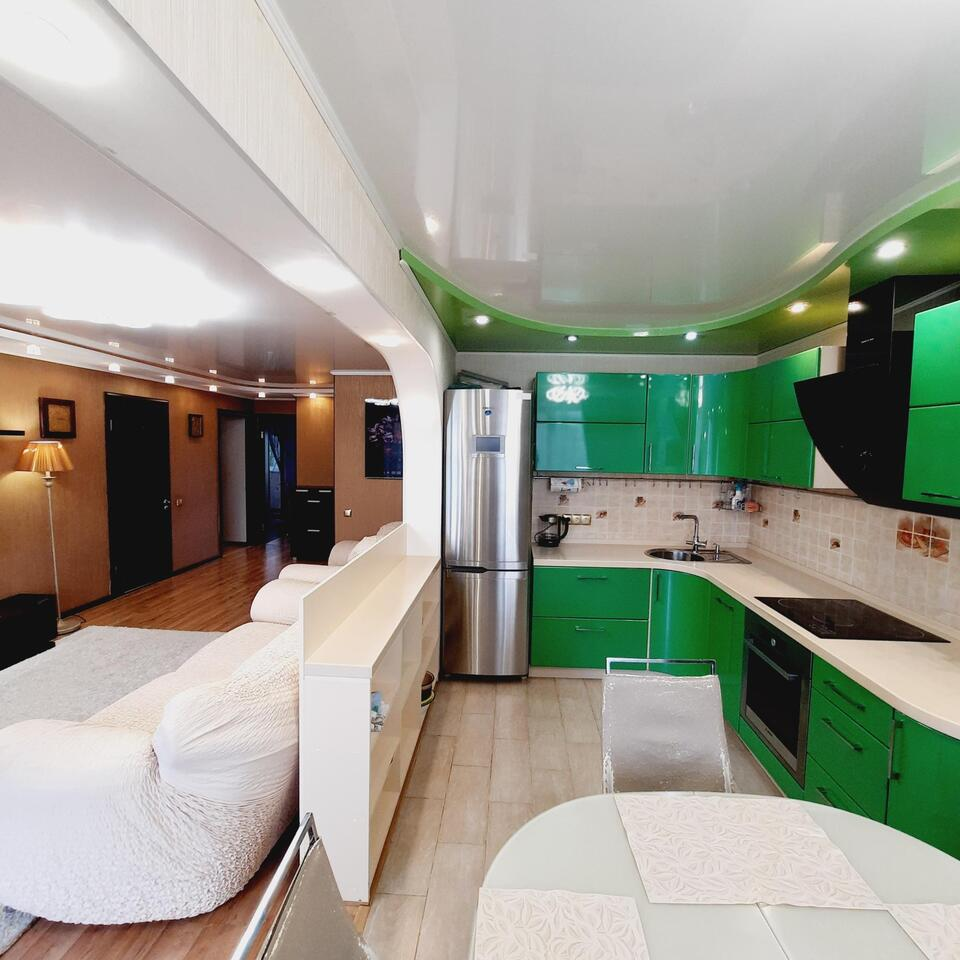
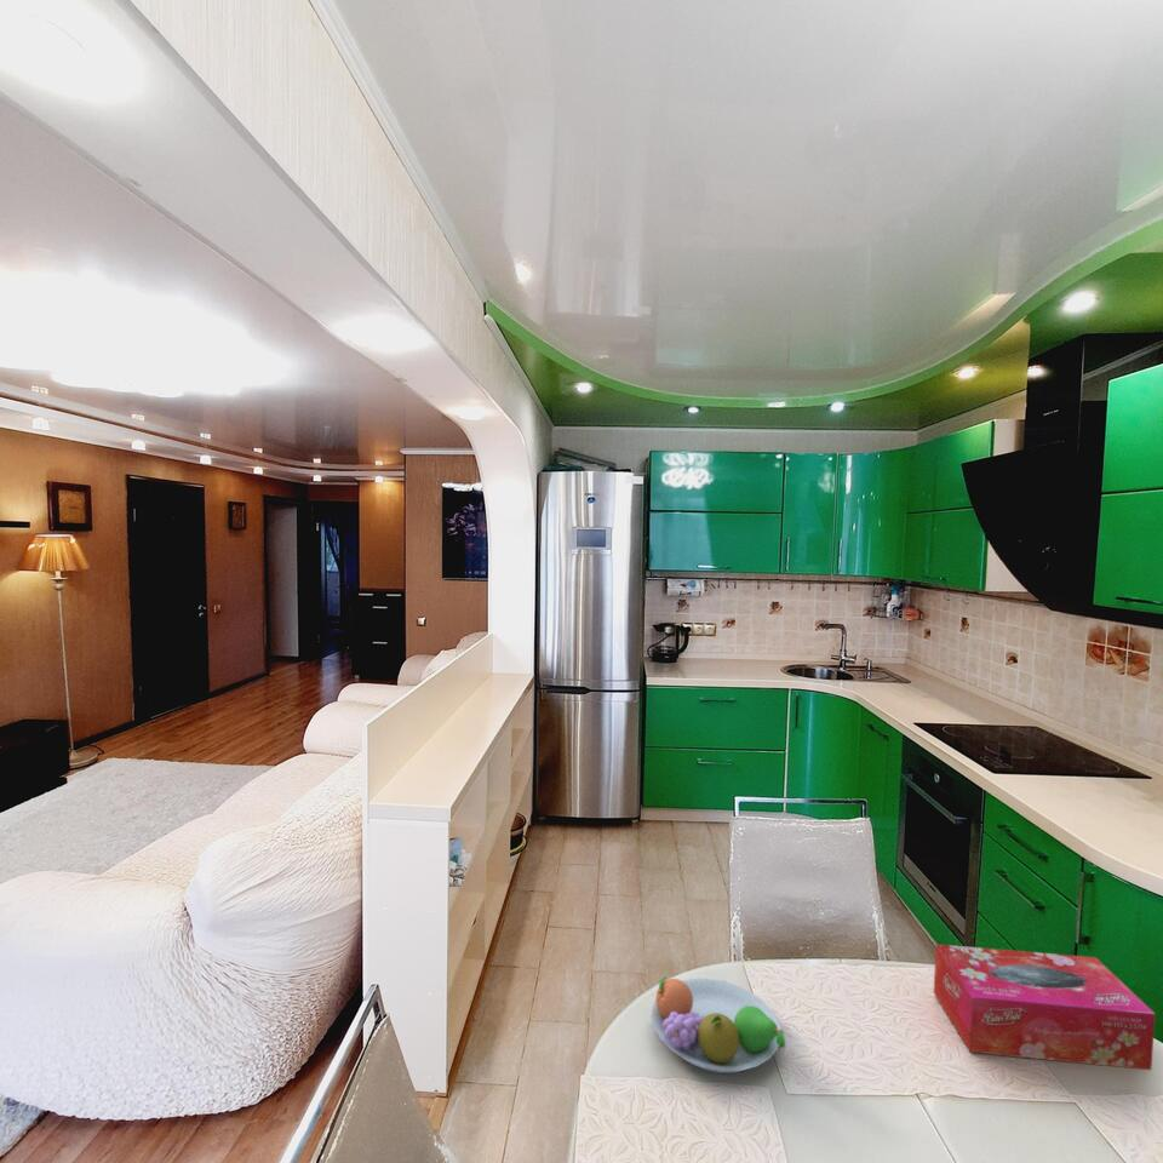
+ fruit bowl (718, 1012)
+ tissue box (1035, 1002)
